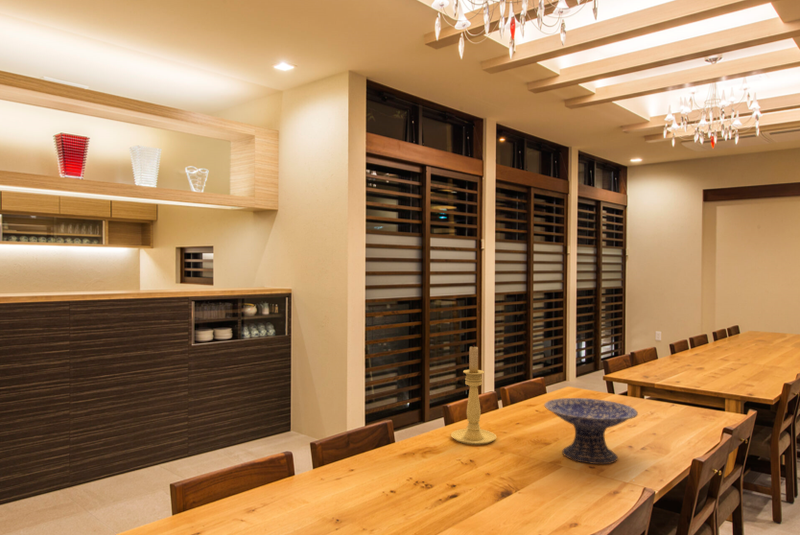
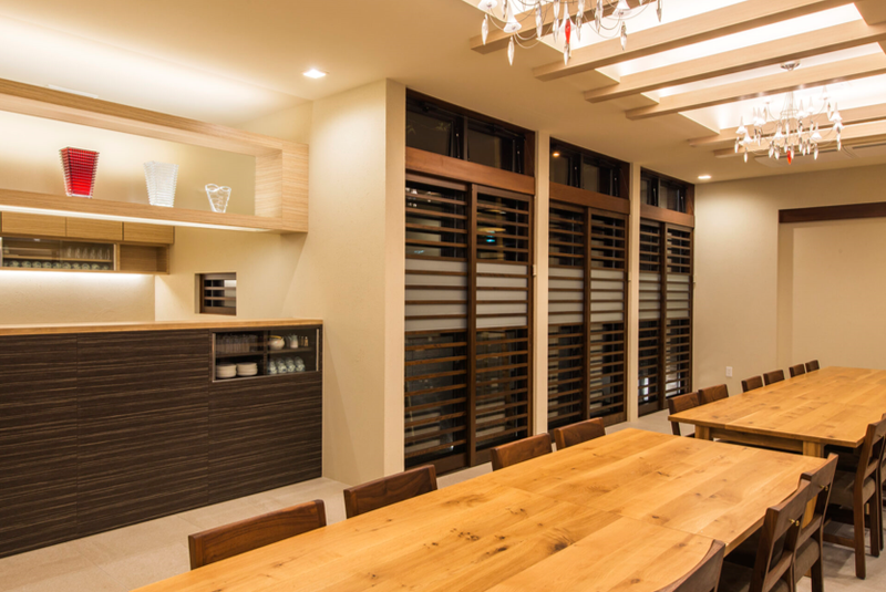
- candle holder (473, 391)
- decorative bowl (589, 430)
